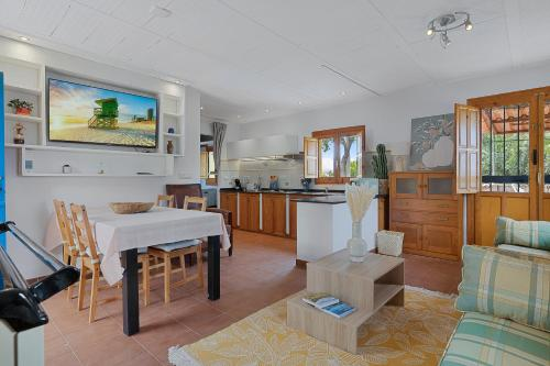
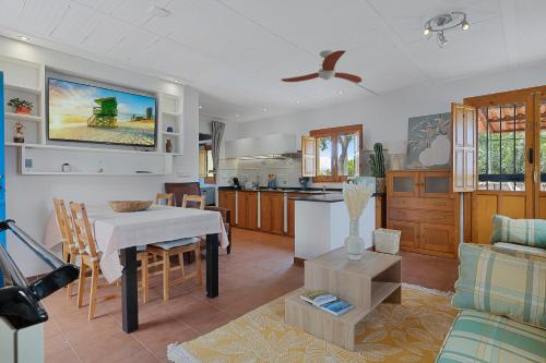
+ ceiling fan (322, 64)
